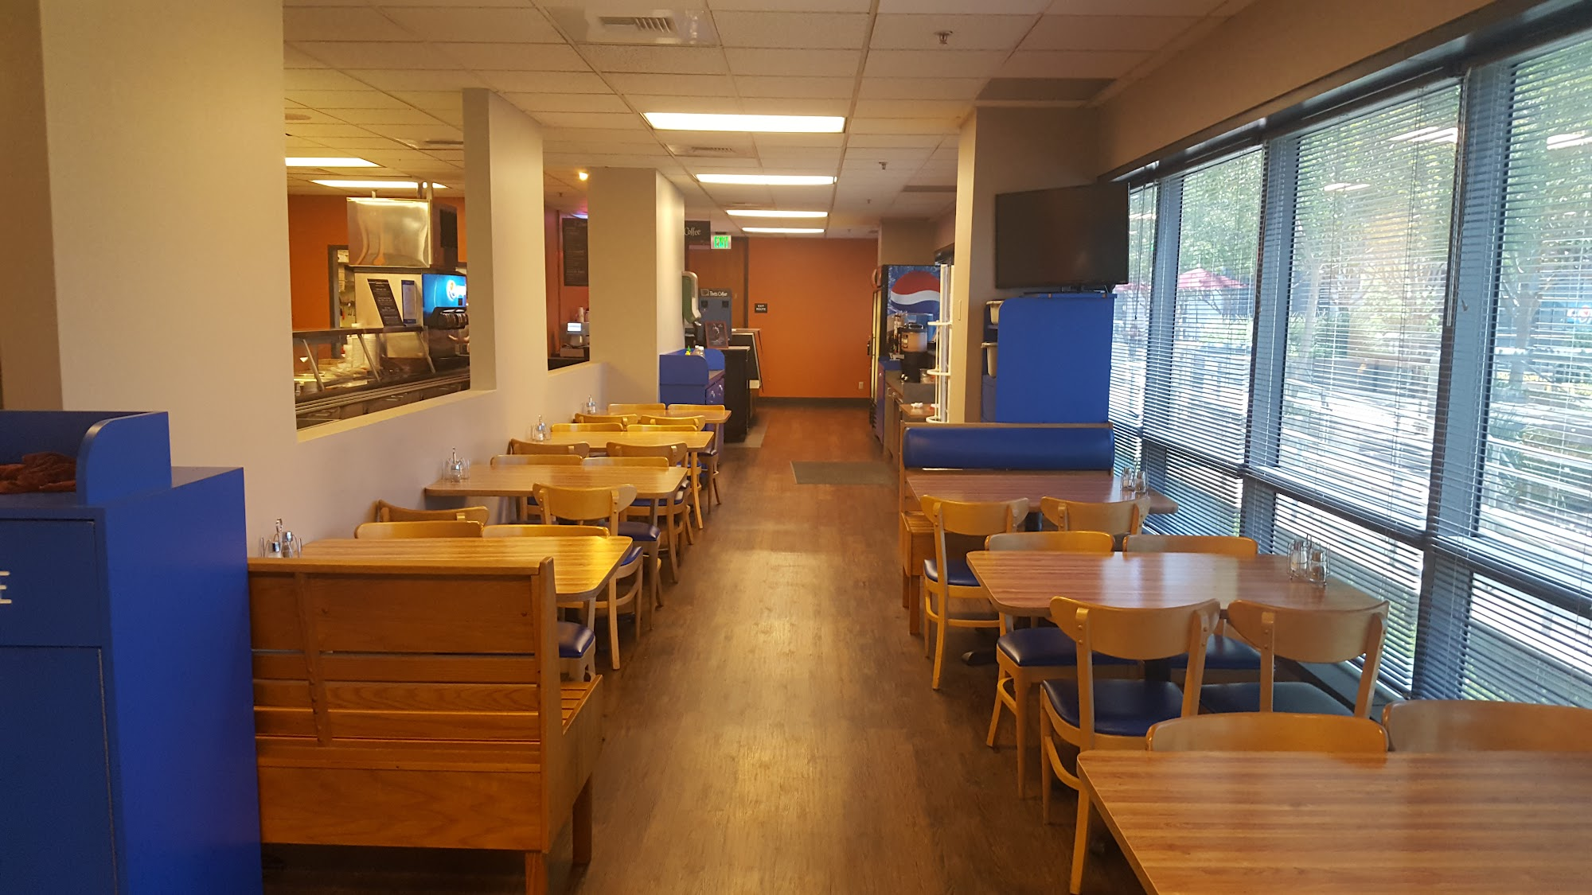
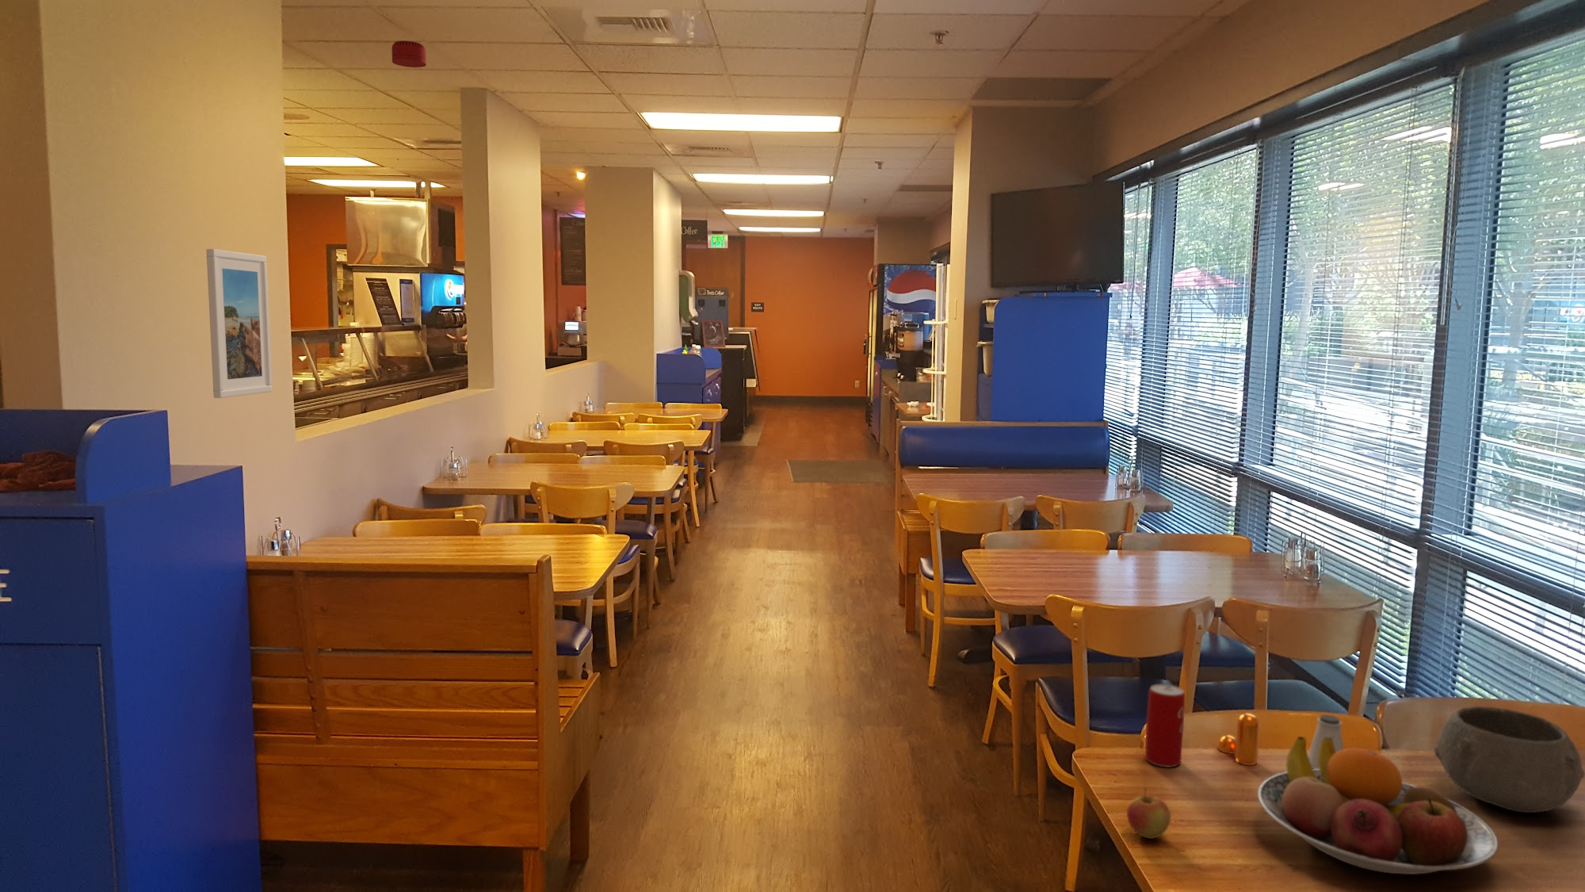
+ apple (1148, 811)
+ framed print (241, 323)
+ saltshaker (1330, 737)
+ bowl (1507, 761)
+ fruit bowl (1373, 805)
+ smoke detector (409, 53)
+ pepper shaker (1239, 732)
+ beverage can (1165, 724)
